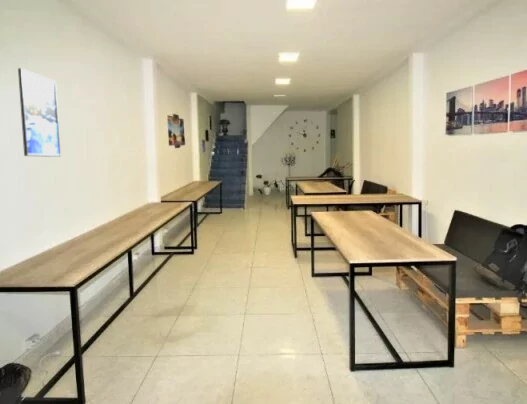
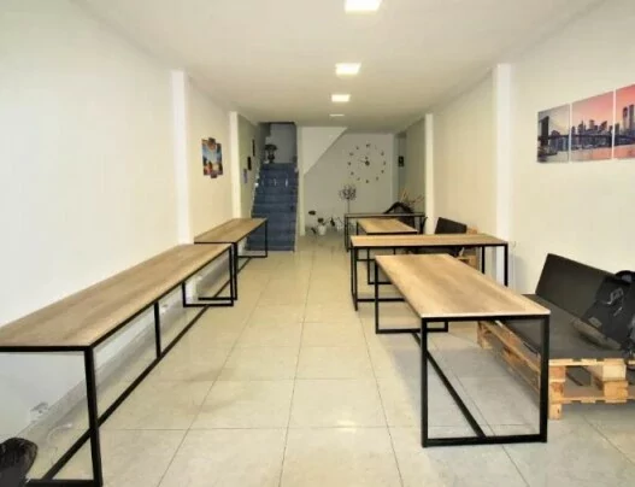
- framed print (41, 116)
